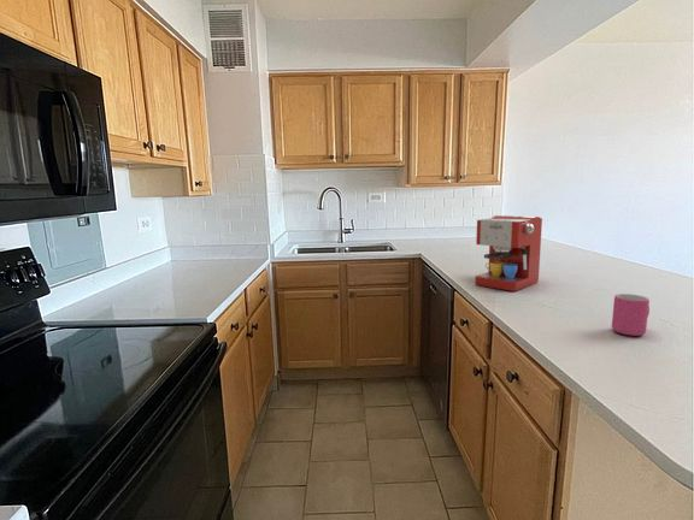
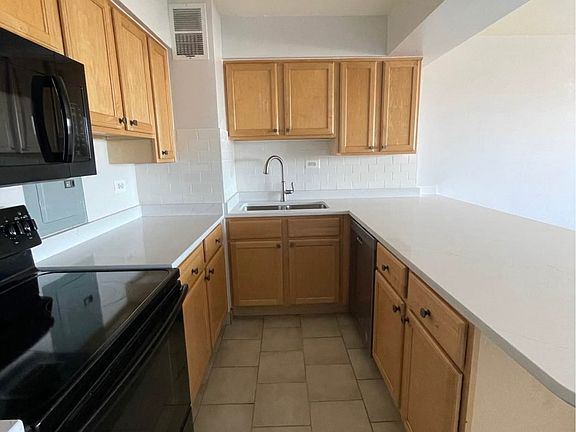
- coffee maker (507, 250)
- mug (633, 313)
